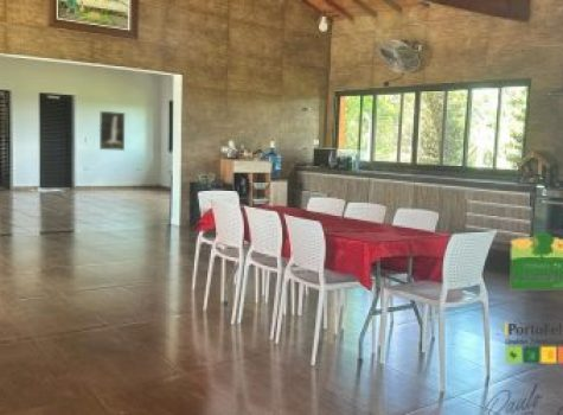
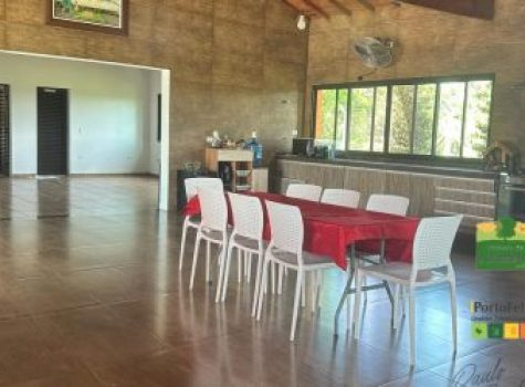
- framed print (111, 130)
